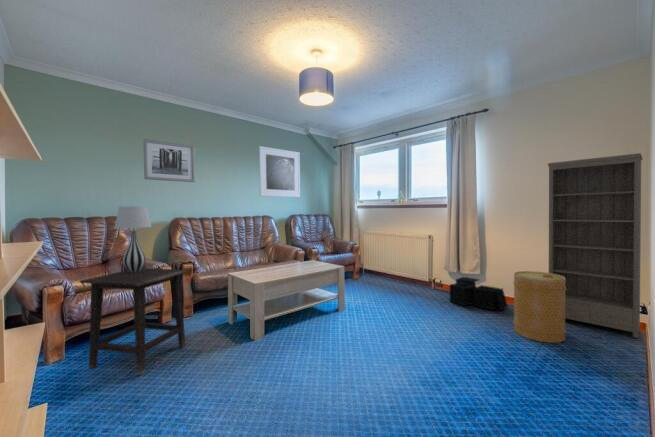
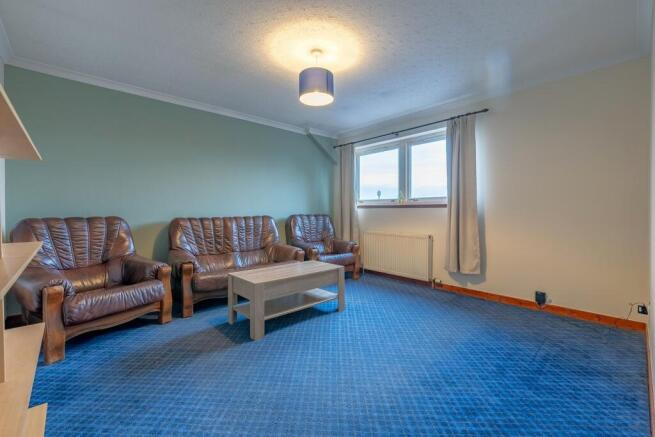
- side table (139, 315)
- table lamp (133, 239)
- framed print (280, 173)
- wall art (170, 161)
- storage bin (476, 292)
- basket (538, 304)
- bookshelf (592, 242)
